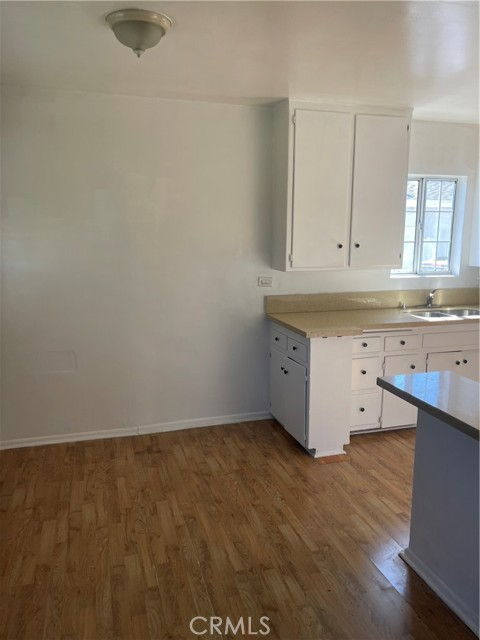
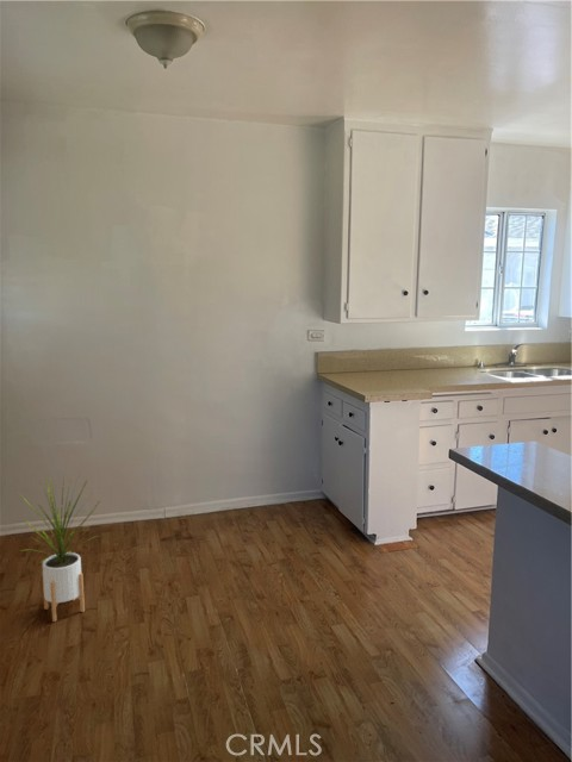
+ house plant (58, 545)
